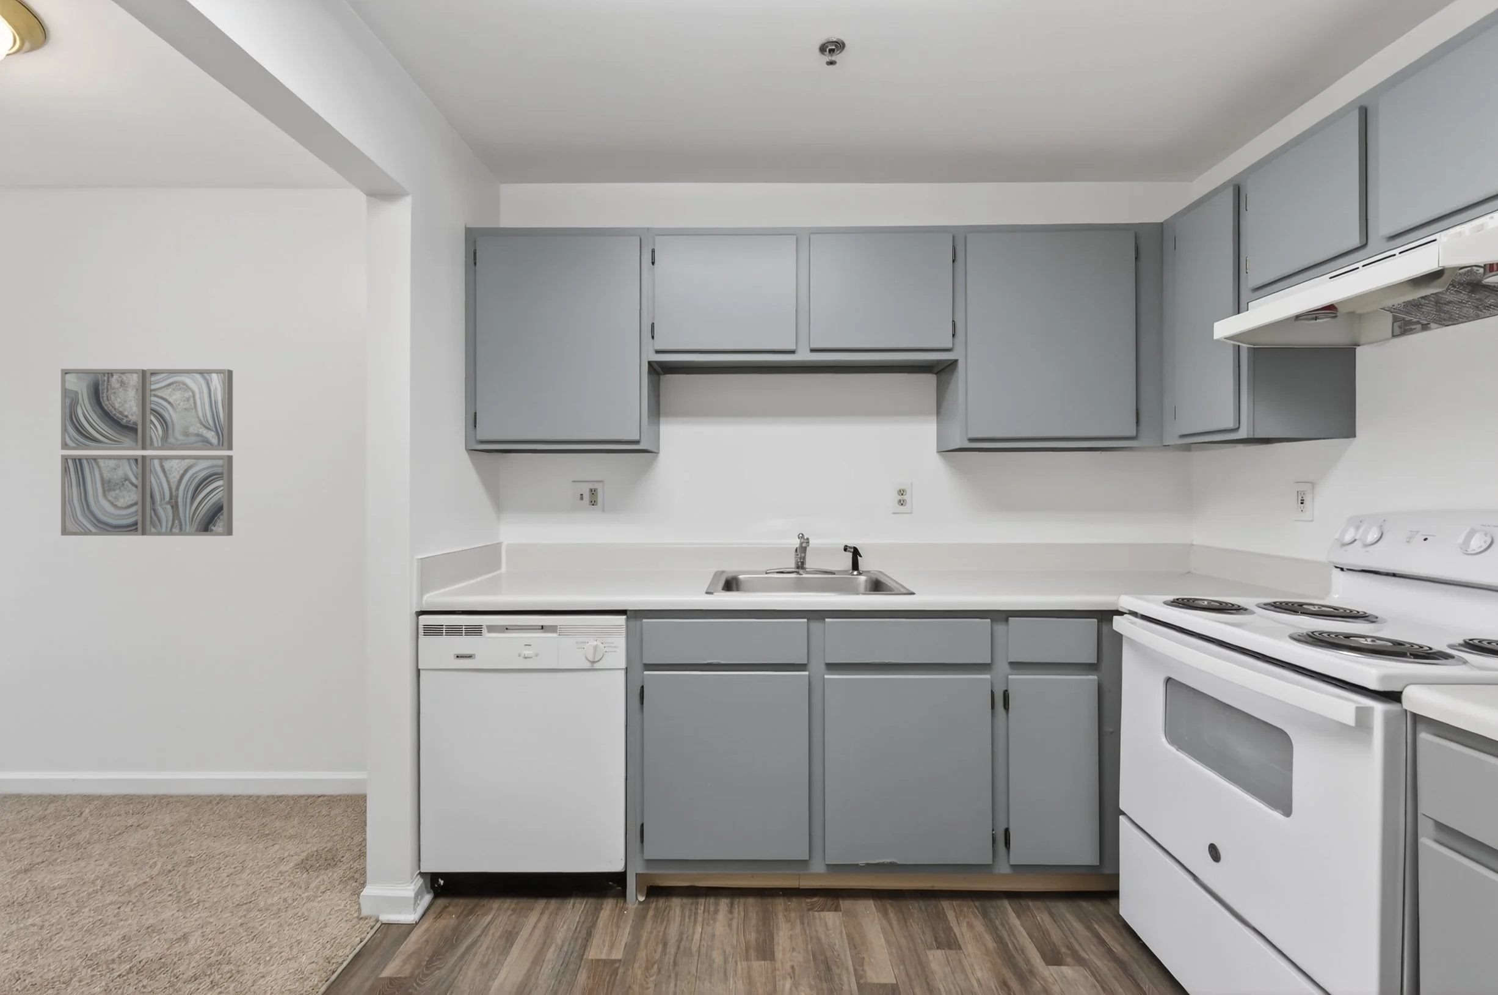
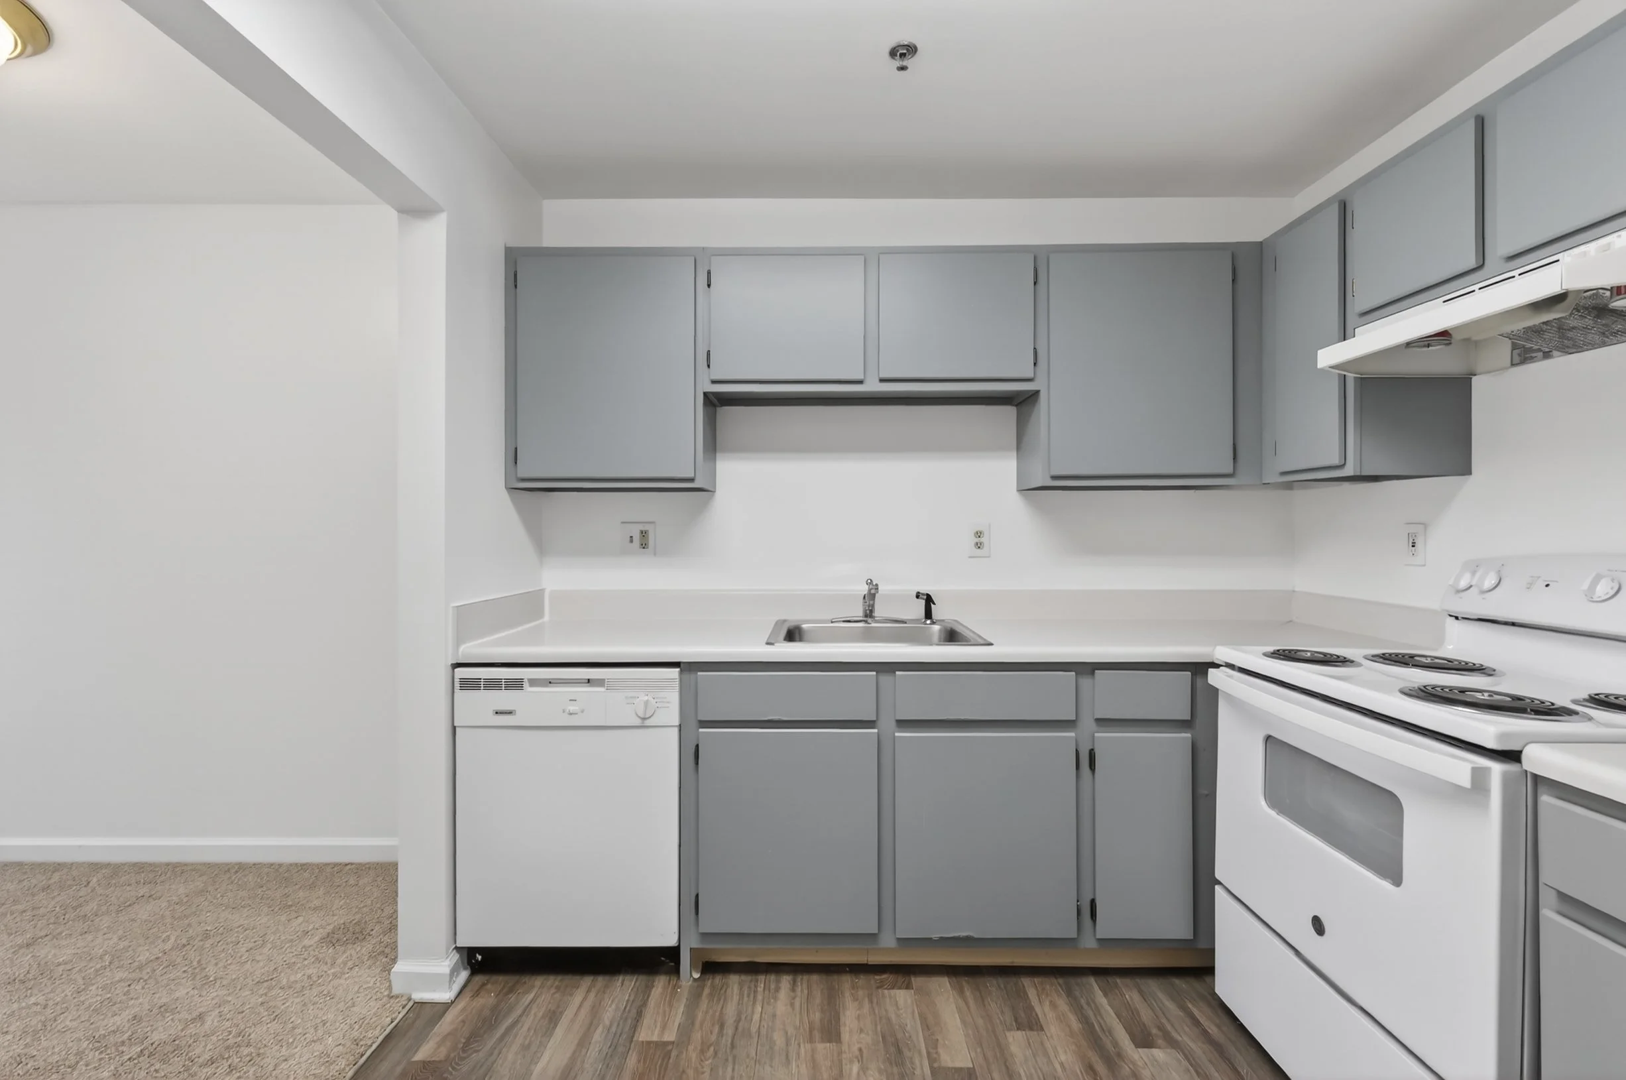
- wall art (148, 450)
